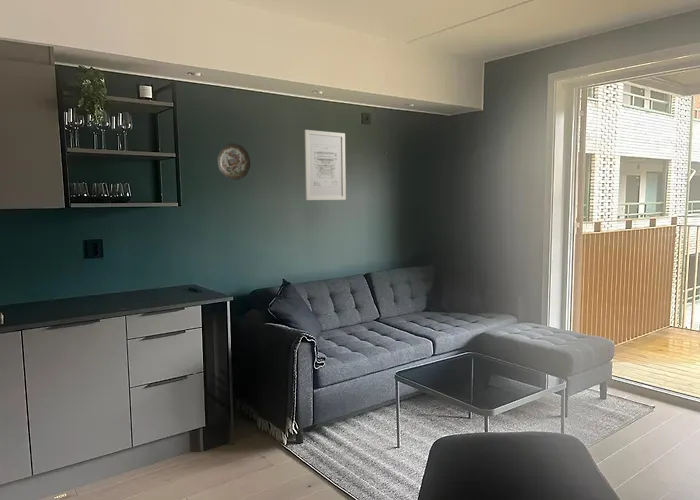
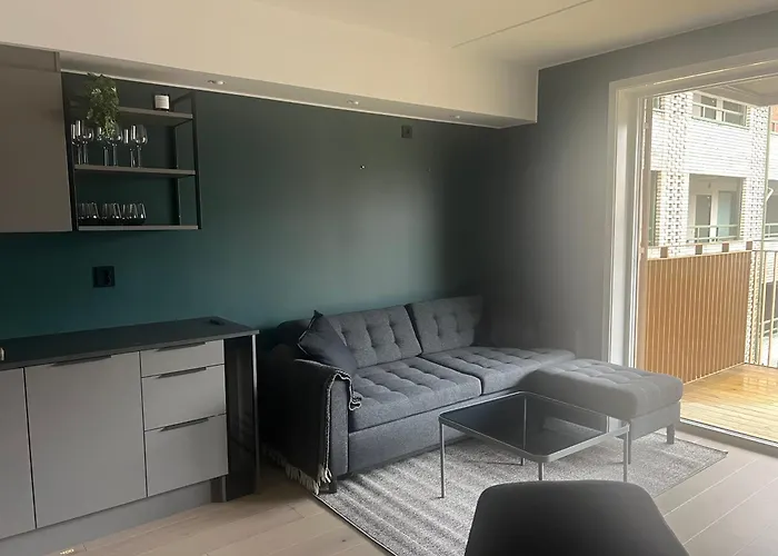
- wall art (325, 166)
- decorative plate (233, 161)
